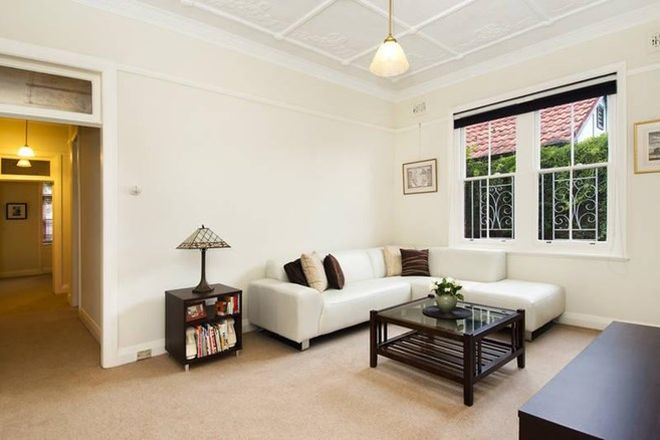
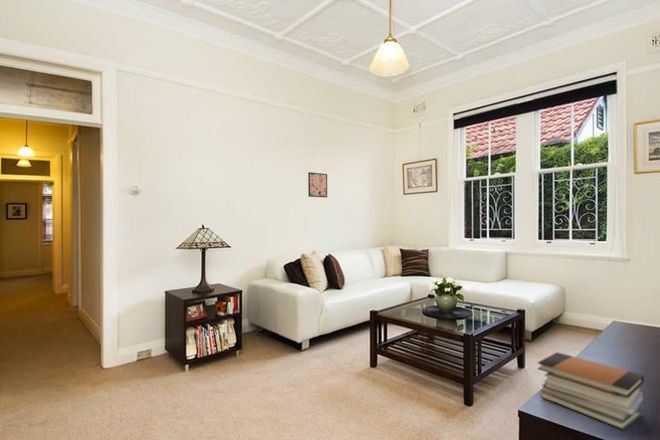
+ wall art (318, 185)
+ book stack (589, 387)
